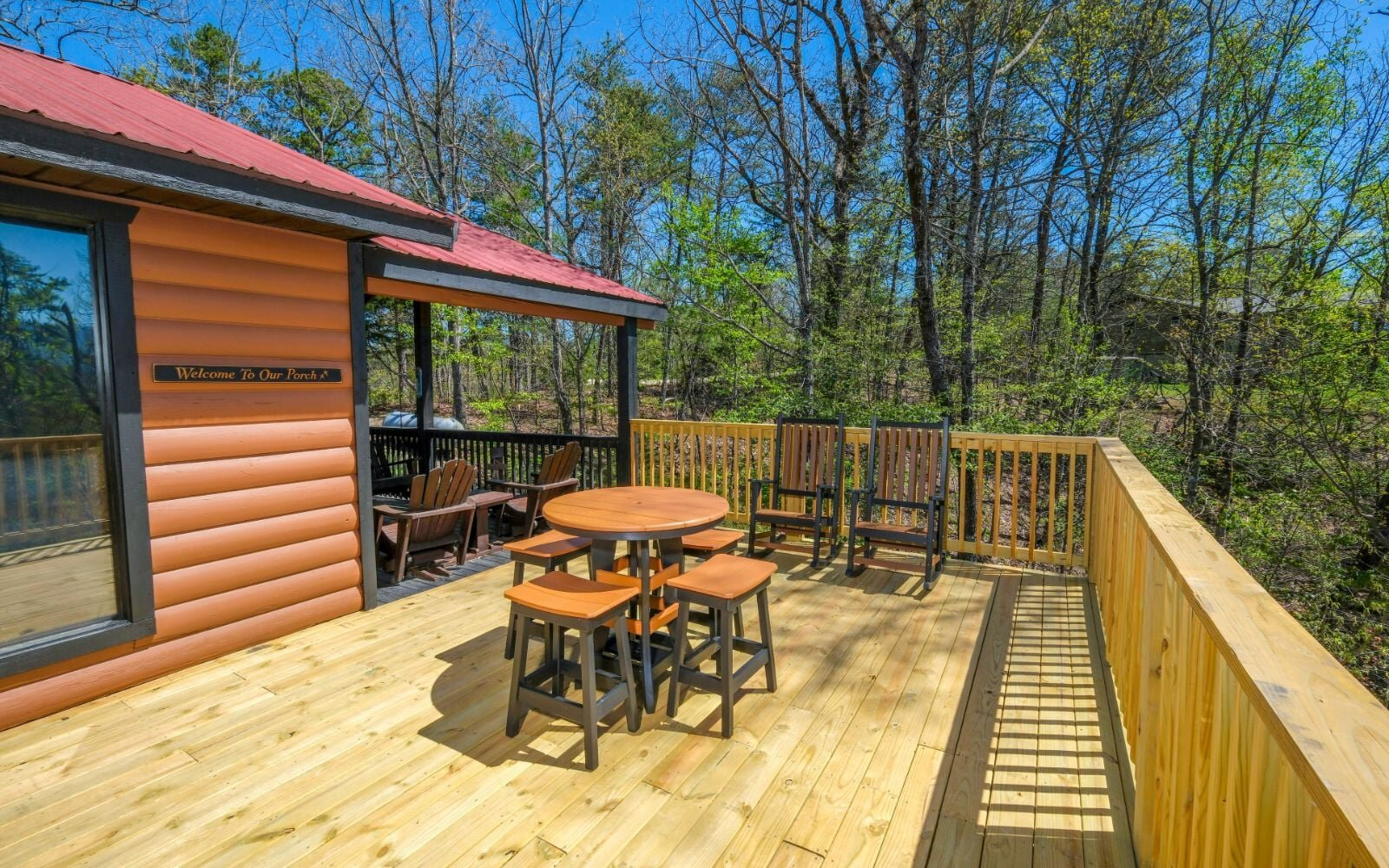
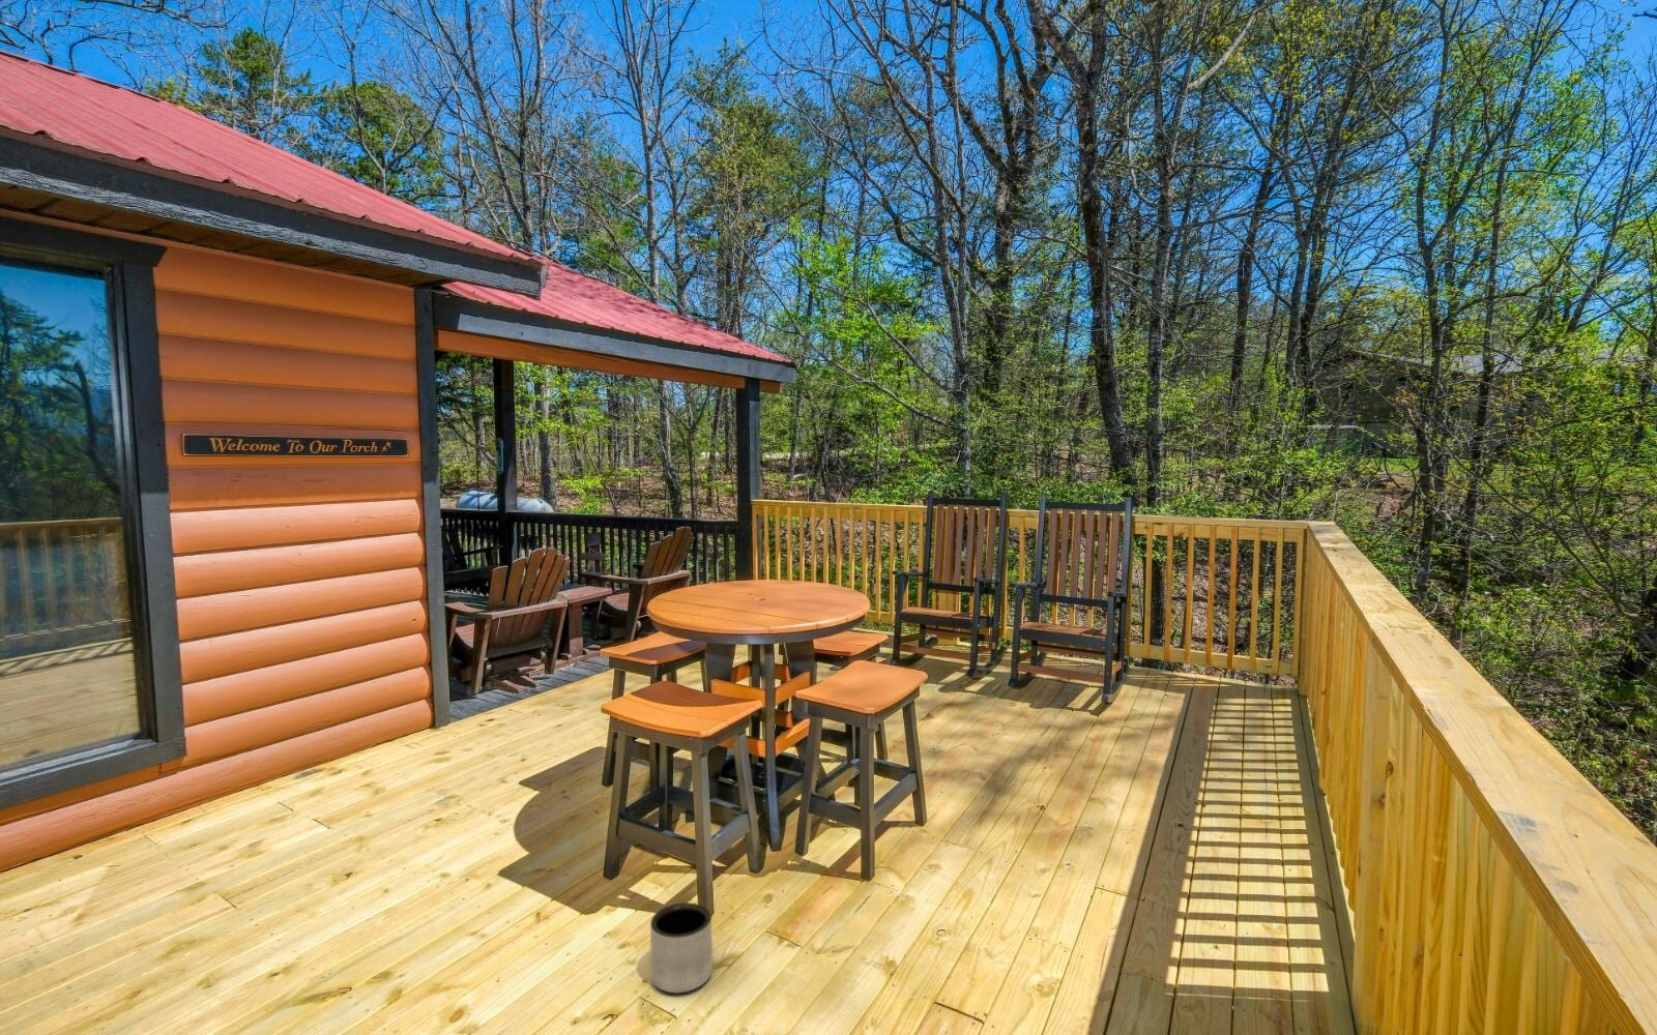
+ planter (681, 947)
